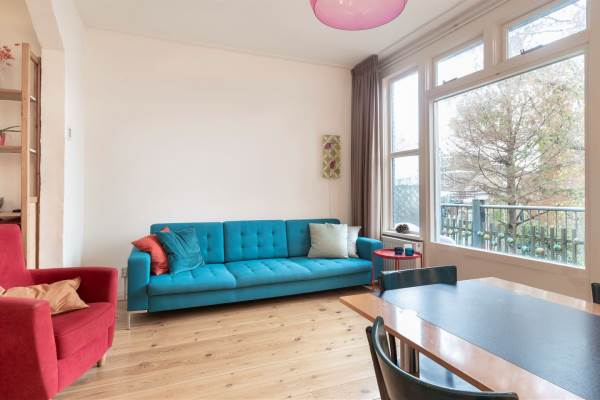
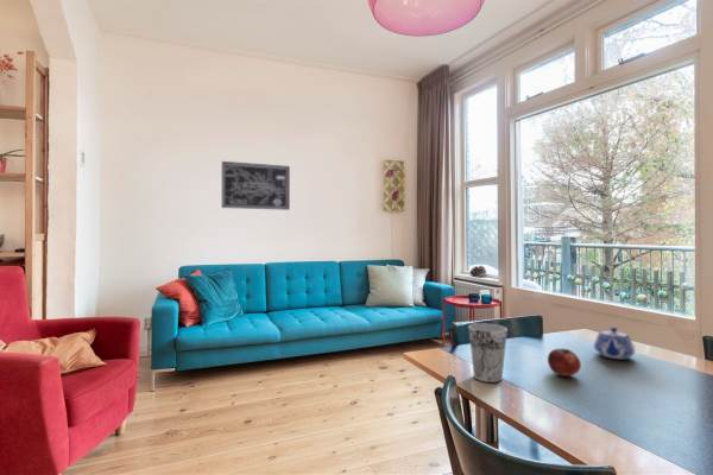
+ fruit (563, 361)
+ cup (487, 352)
+ teapot (613, 342)
+ wall art (255, 185)
